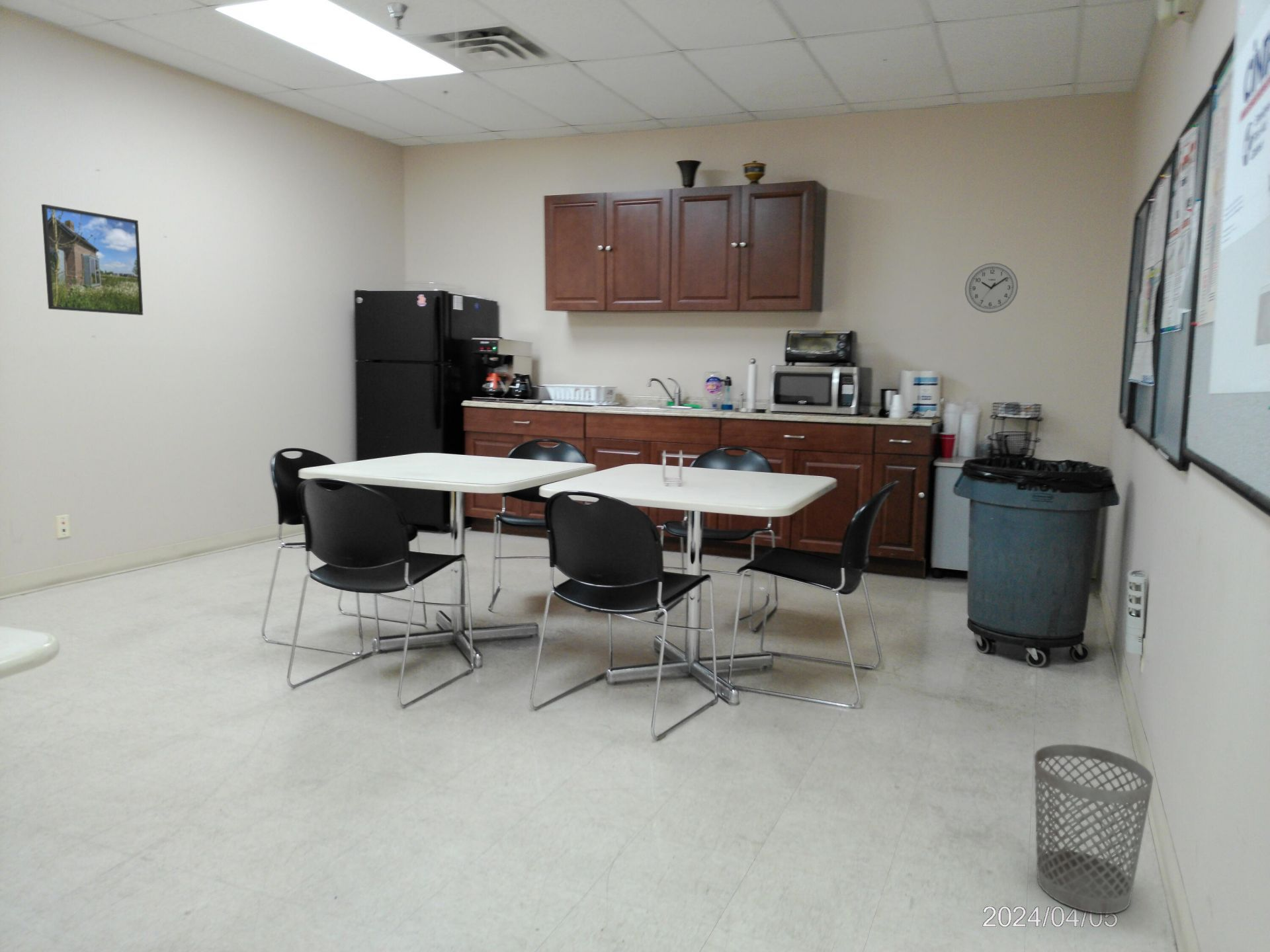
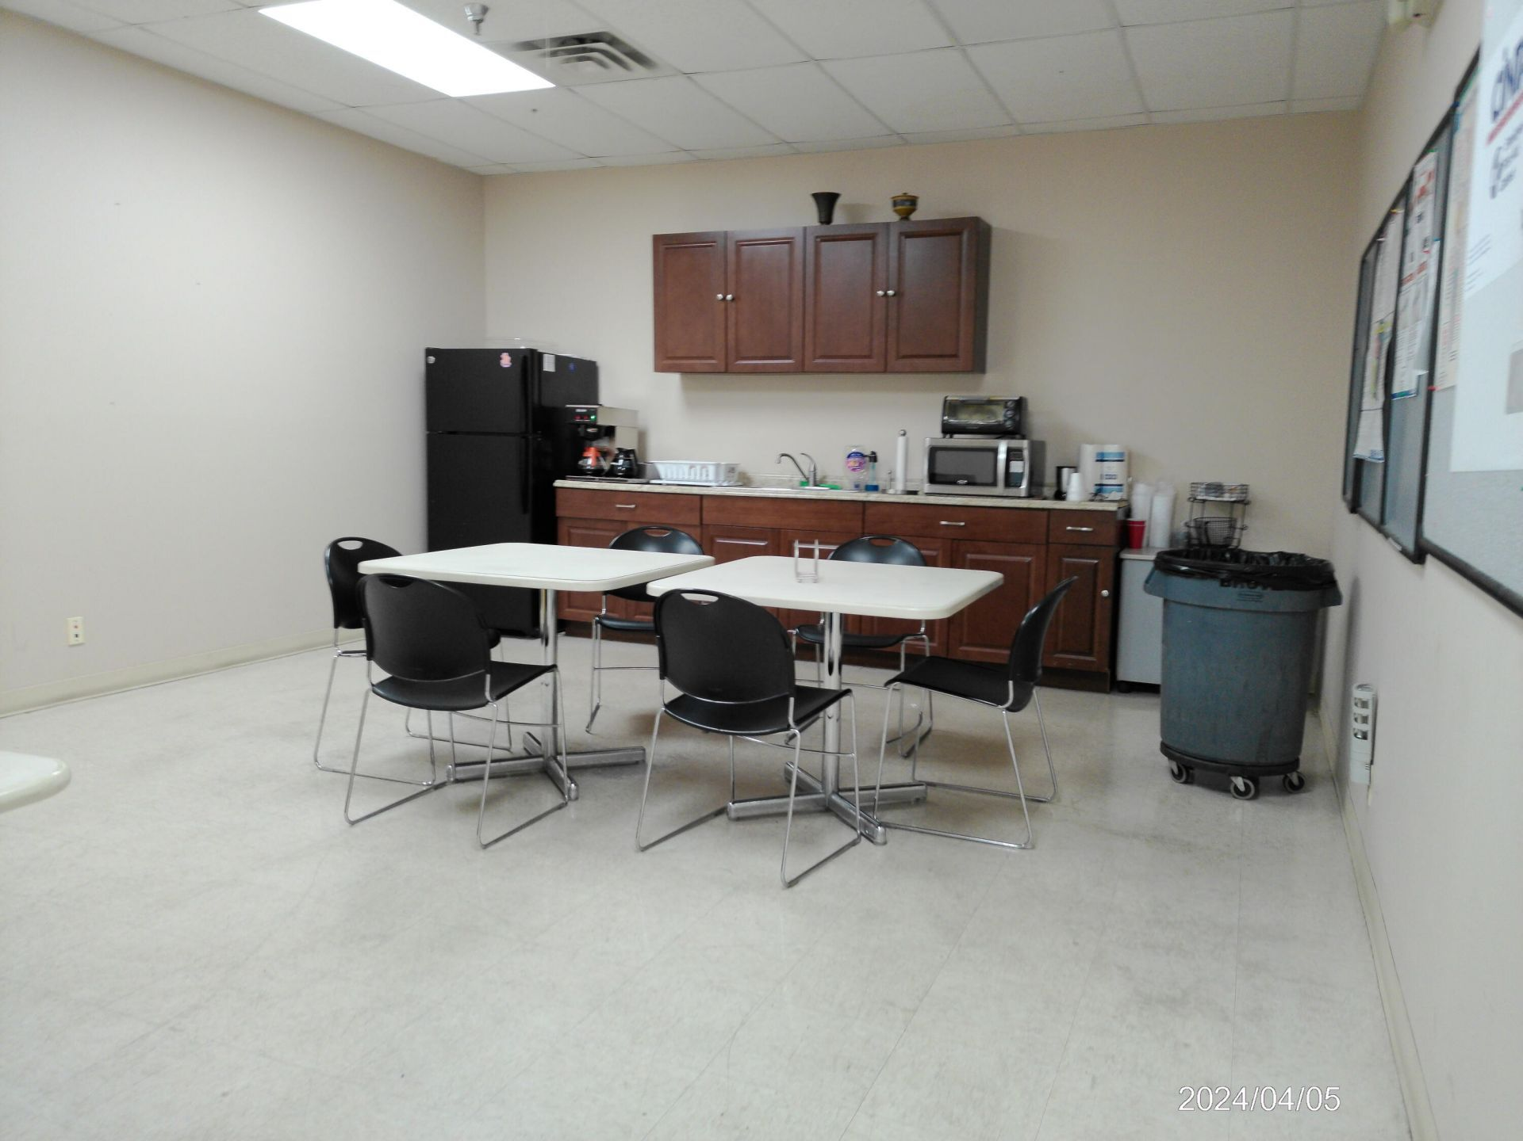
- wastebasket (1087, 828)
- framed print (95, 262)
- wall clock (991, 288)
